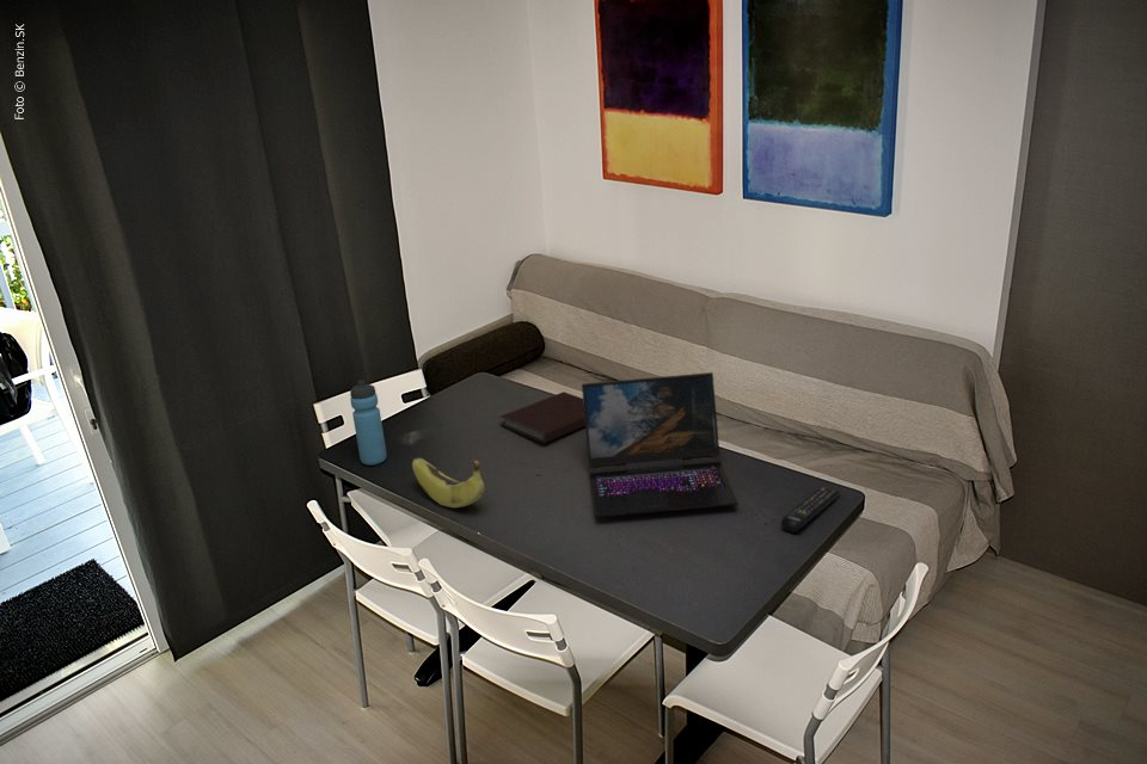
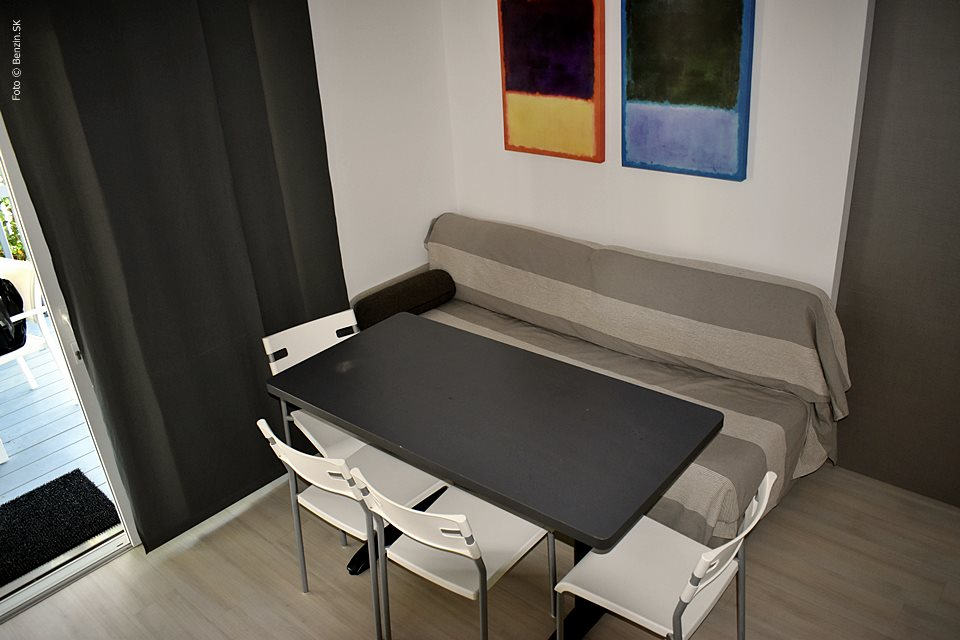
- water bottle (367, 420)
- banana (447, 476)
- laptop (656, 443)
- remote control (811, 507)
- notebook (554, 417)
